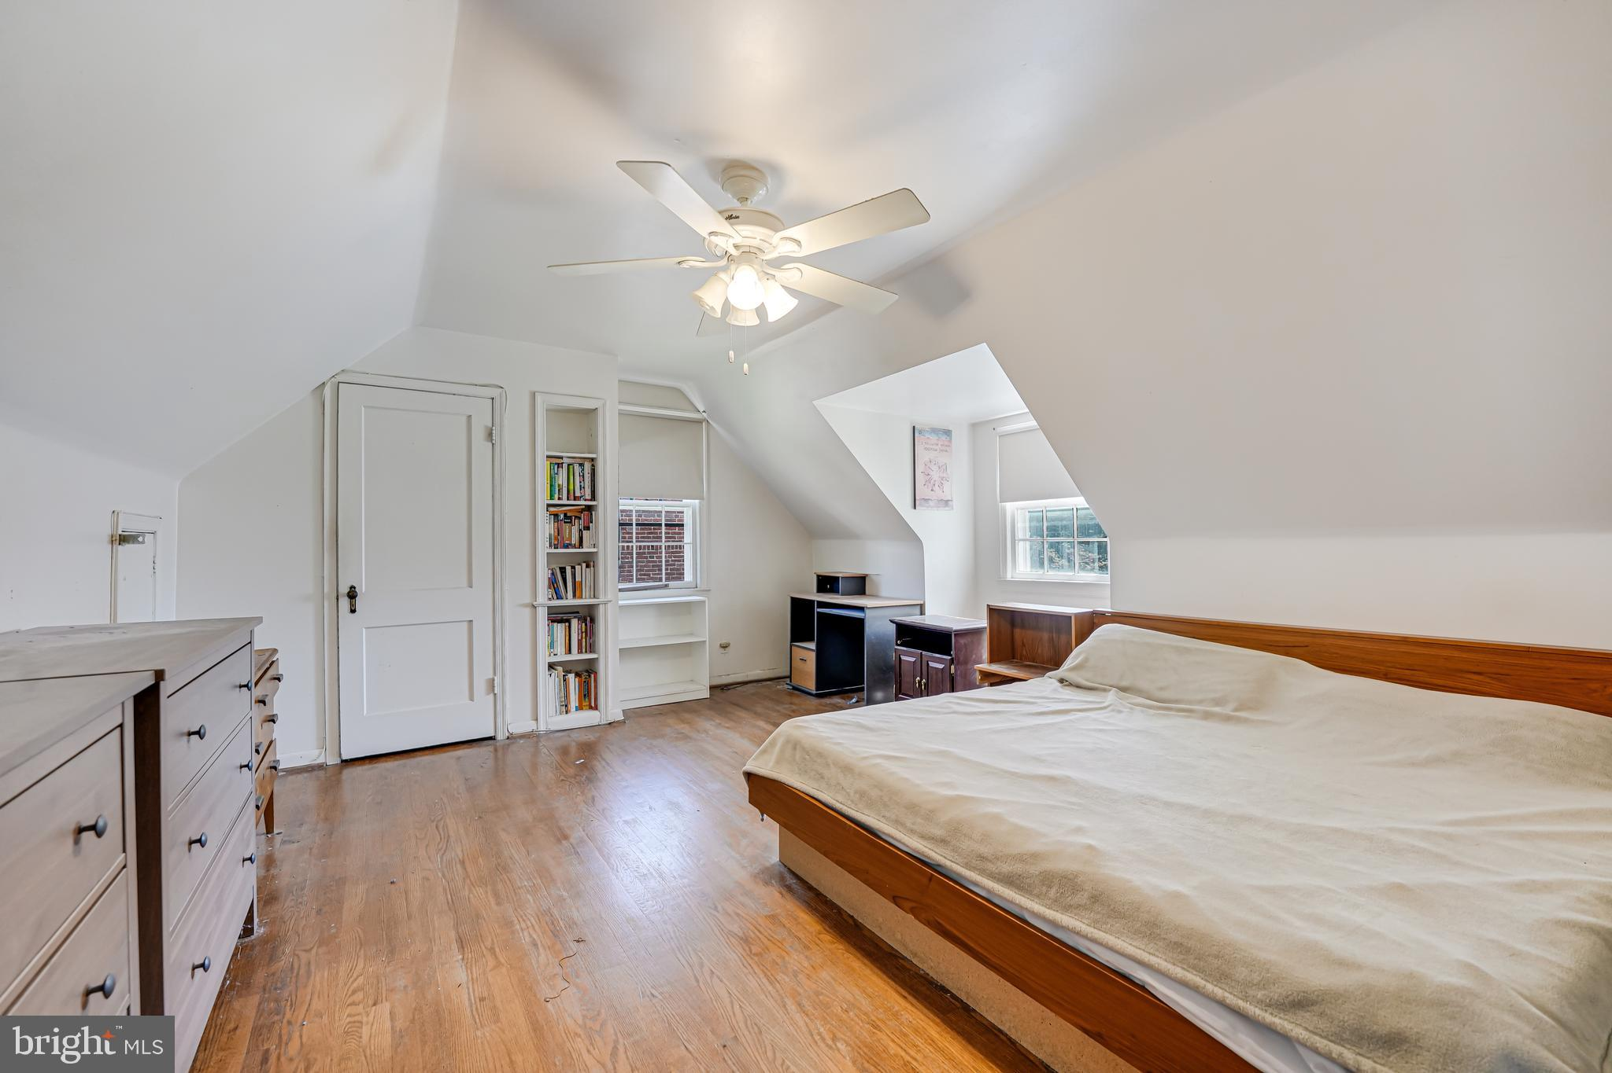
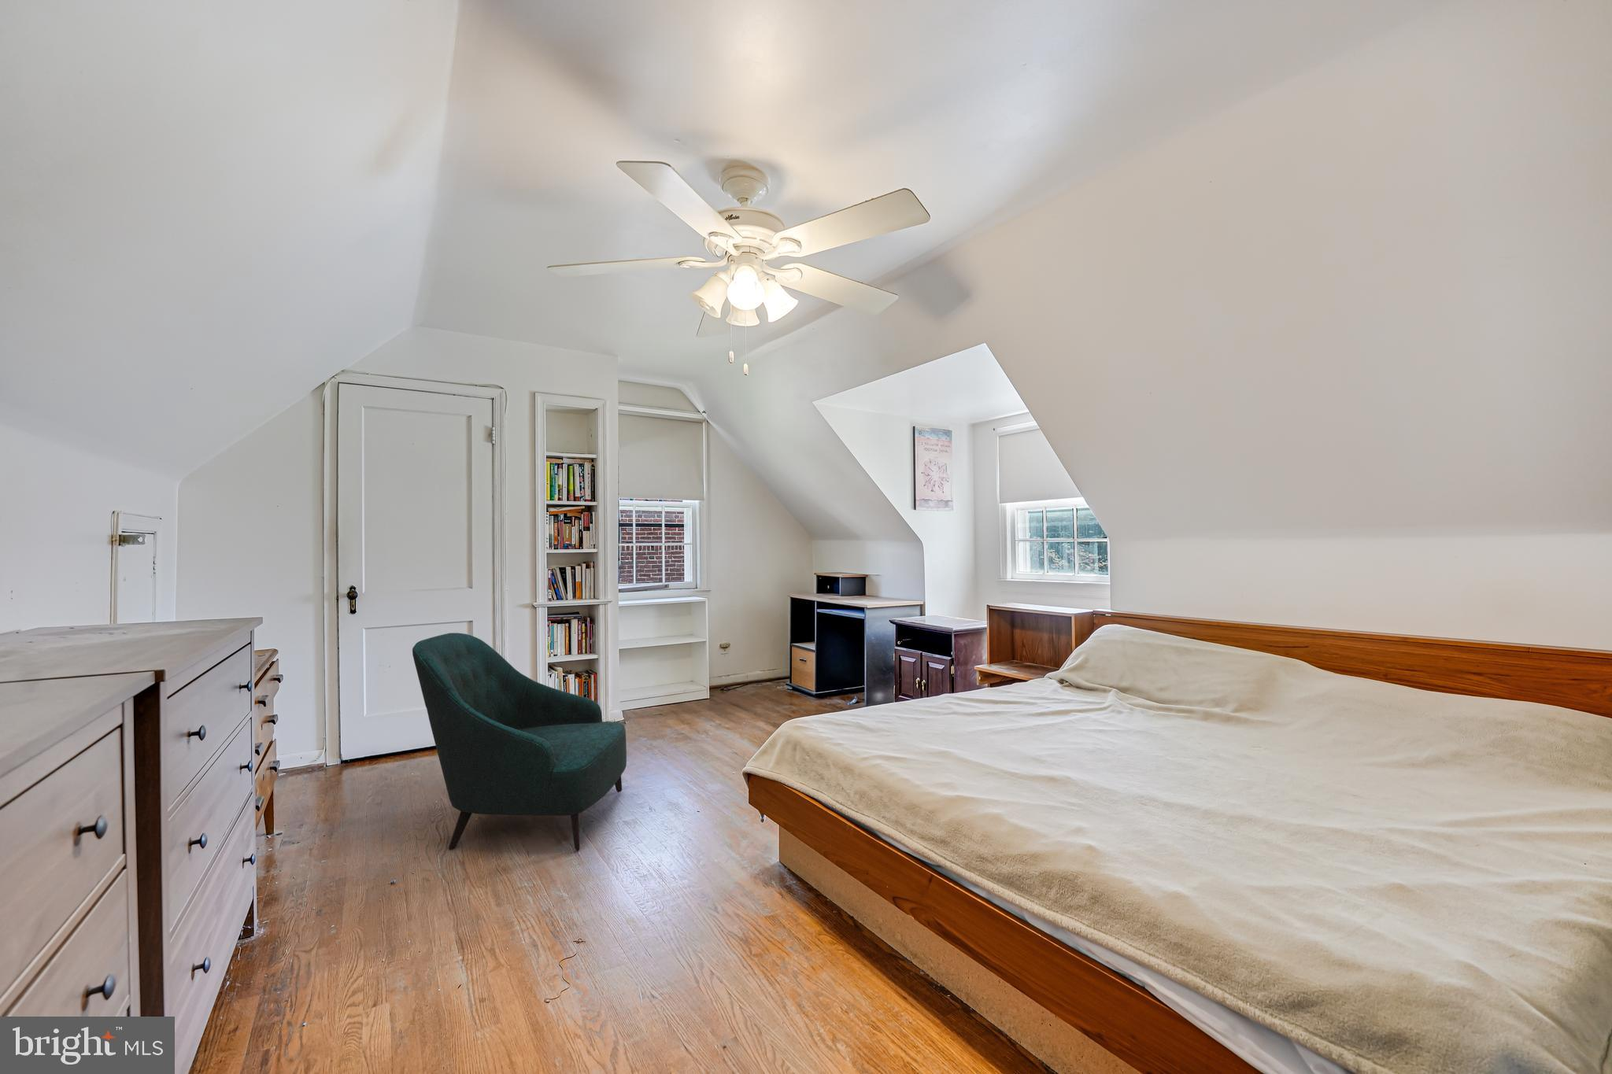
+ armchair (535, 726)
